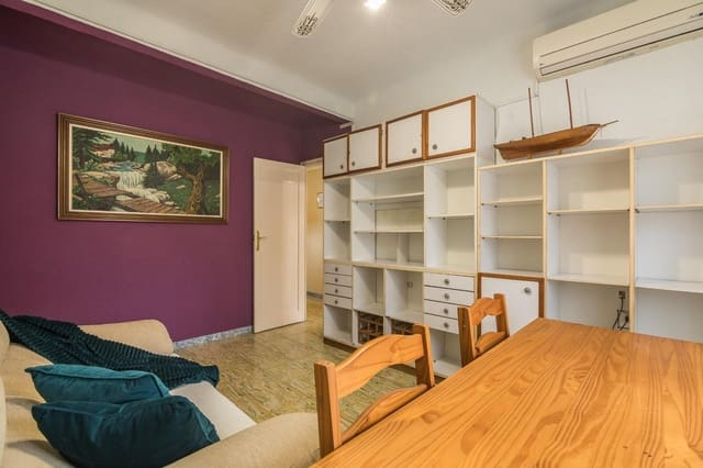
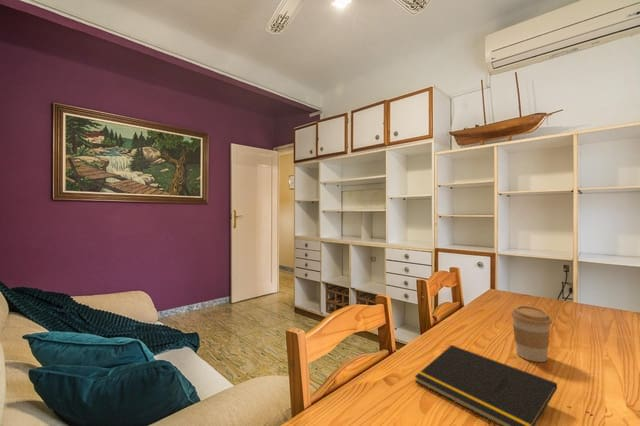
+ coffee cup (531, 332)
+ notepad (481, 382)
